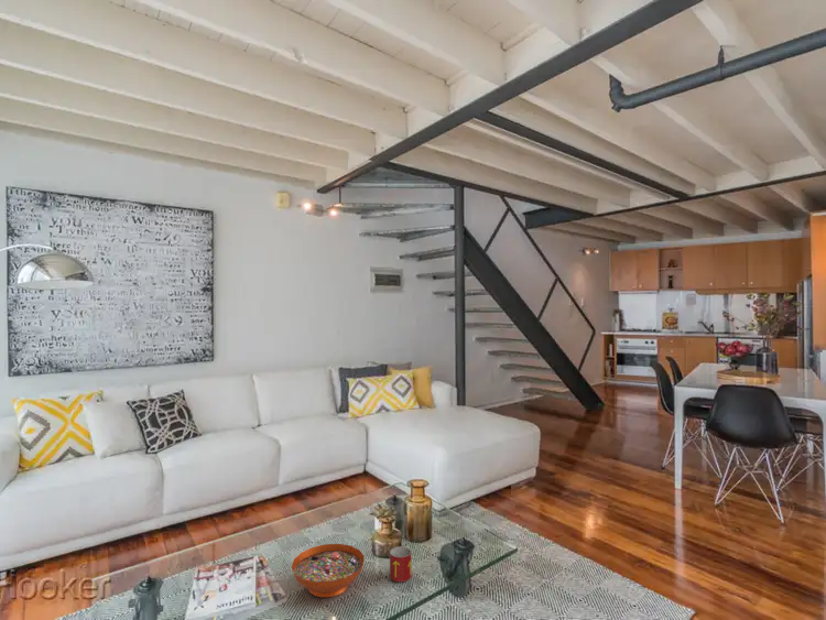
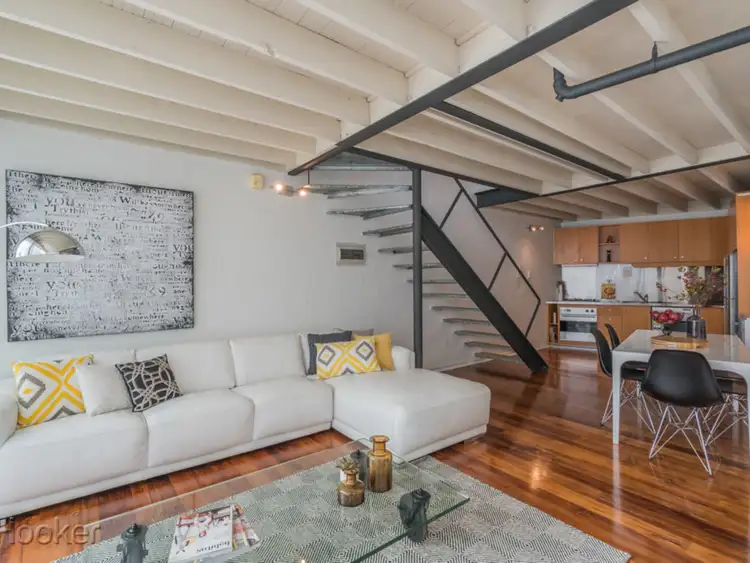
- mug (402, 562)
- decorative bowl (328, 573)
